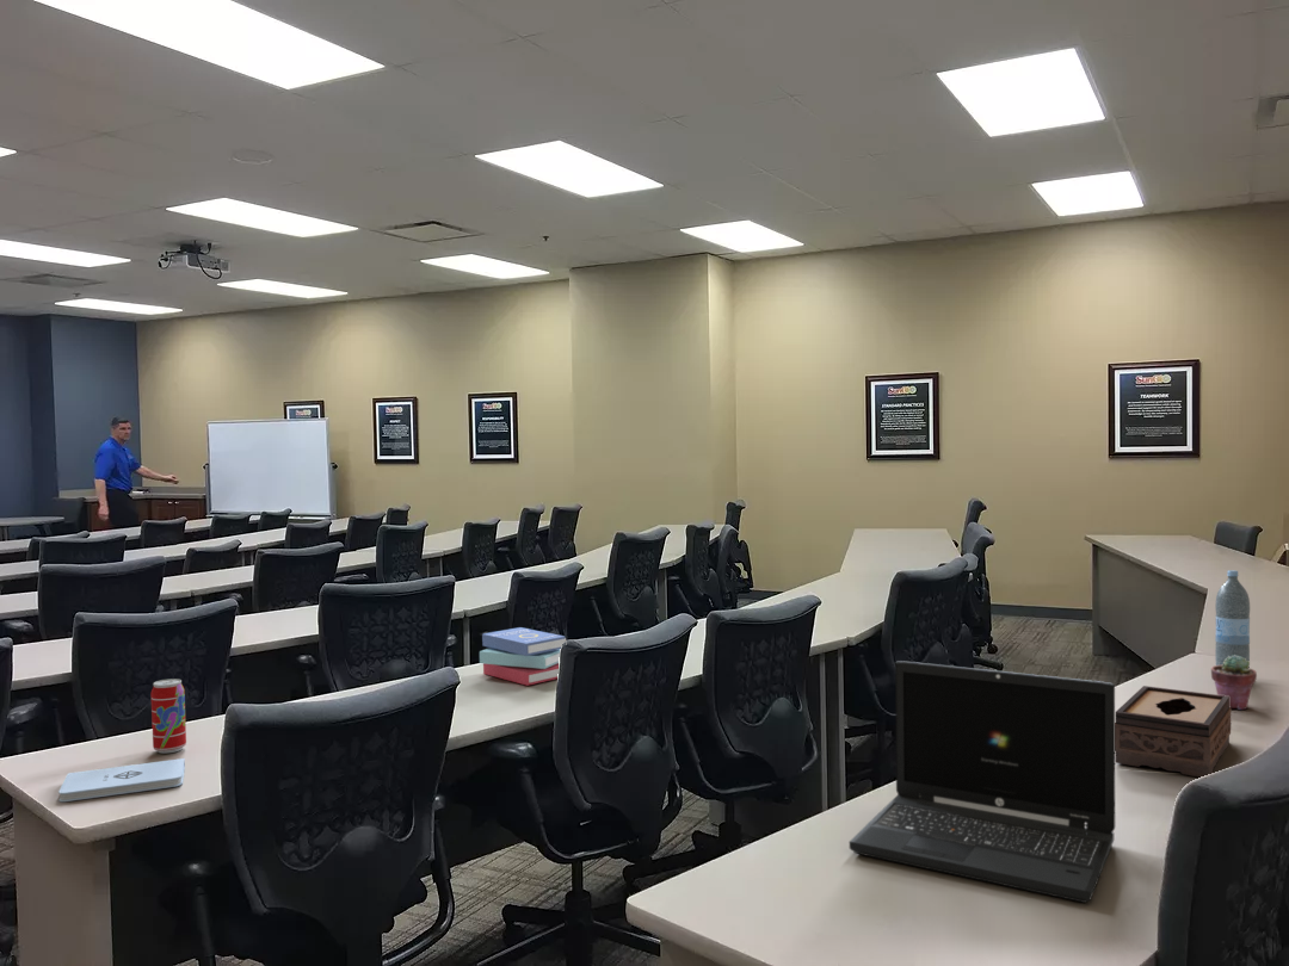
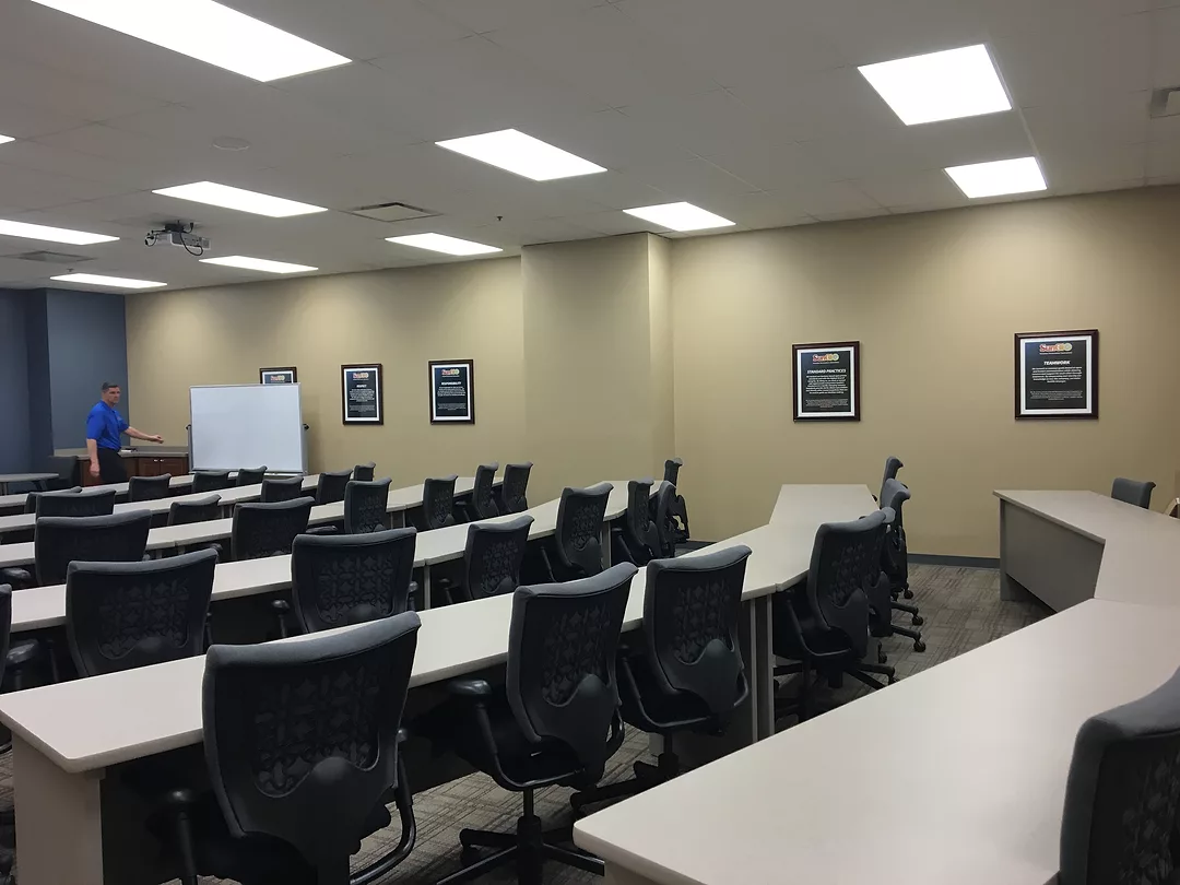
- potted succulent (1233, 680)
- beverage can (168, 716)
- tissue box (1173, 729)
- water bottle (1232, 625)
- book (524, 655)
- notepad (124, 779)
- laptop (982, 768)
